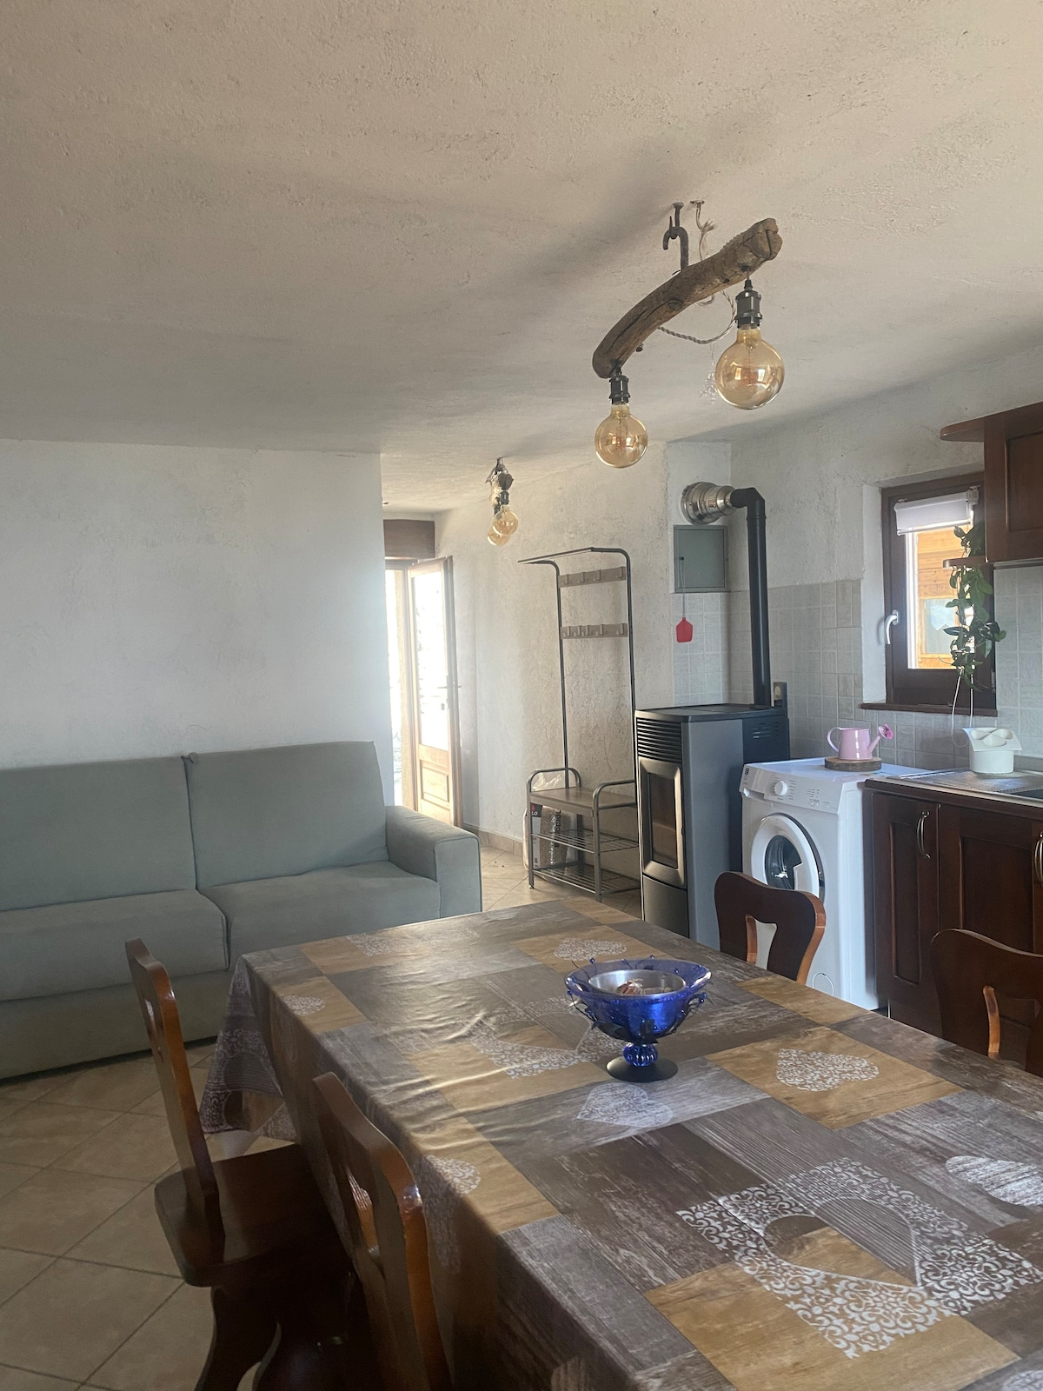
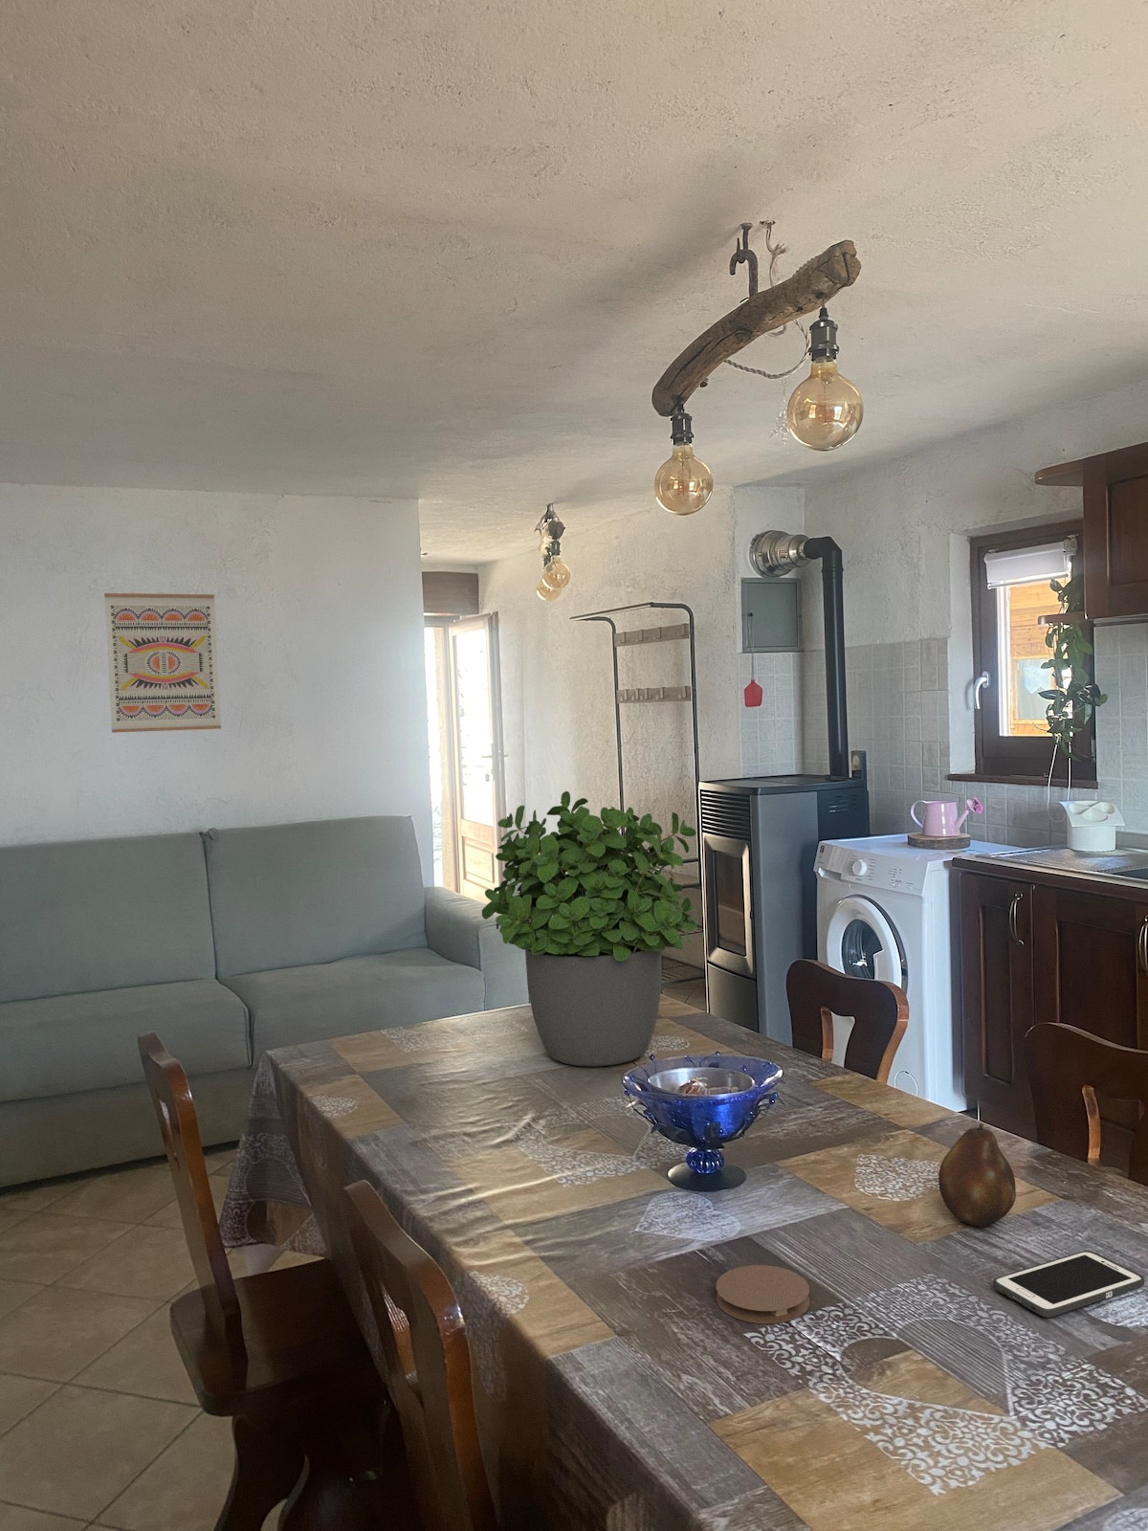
+ wall art (164, 662)
+ fruit (976, 1172)
+ potted plant (586, 922)
+ cell phone (1068, 1283)
+ coaster (762, 1292)
